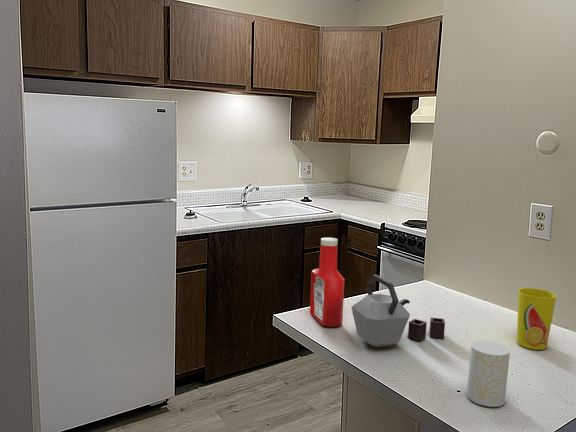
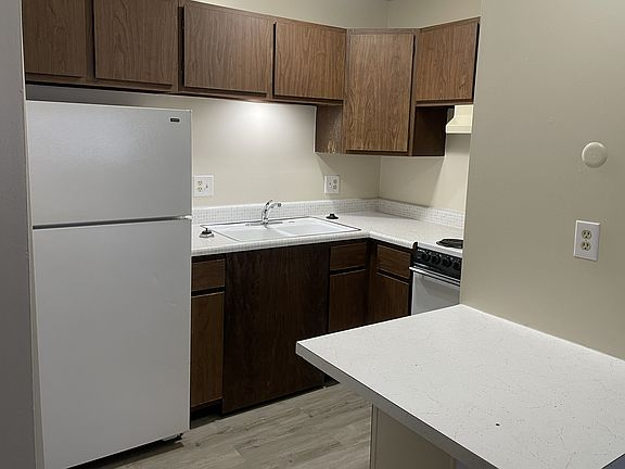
- soap bottle (327, 279)
- kettle (403, 309)
- cup (487, 372)
- cup (534, 318)
